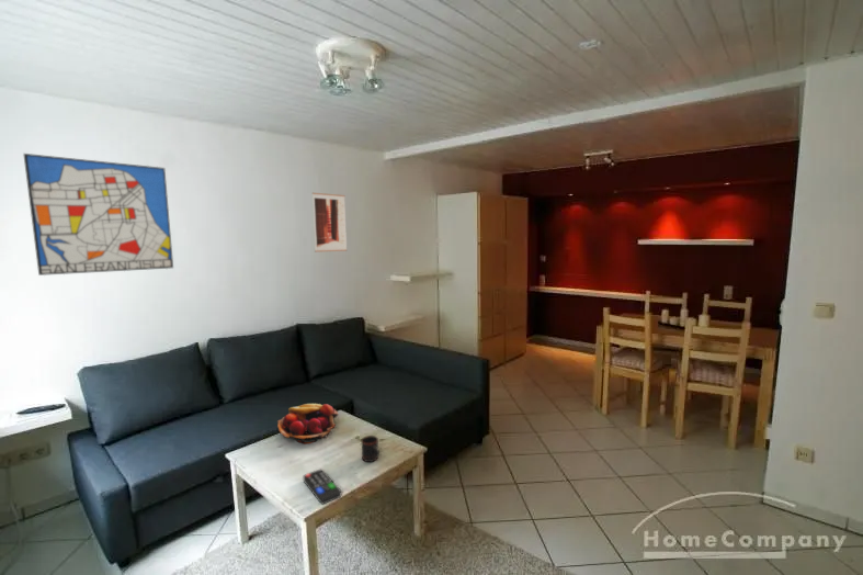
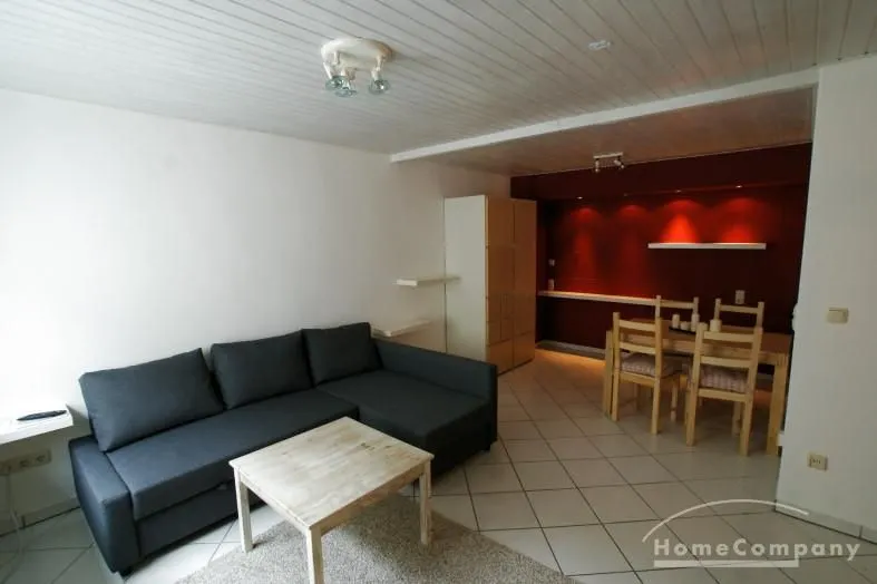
- wall art (330, 223)
- remote control (321, 485)
- mug (372, 450)
- wall art (106, 216)
- fruit basket (307, 419)
